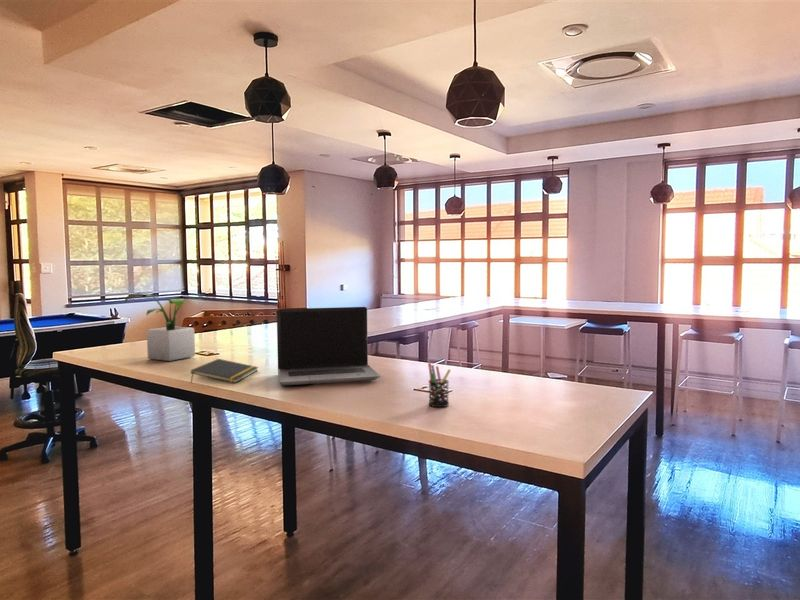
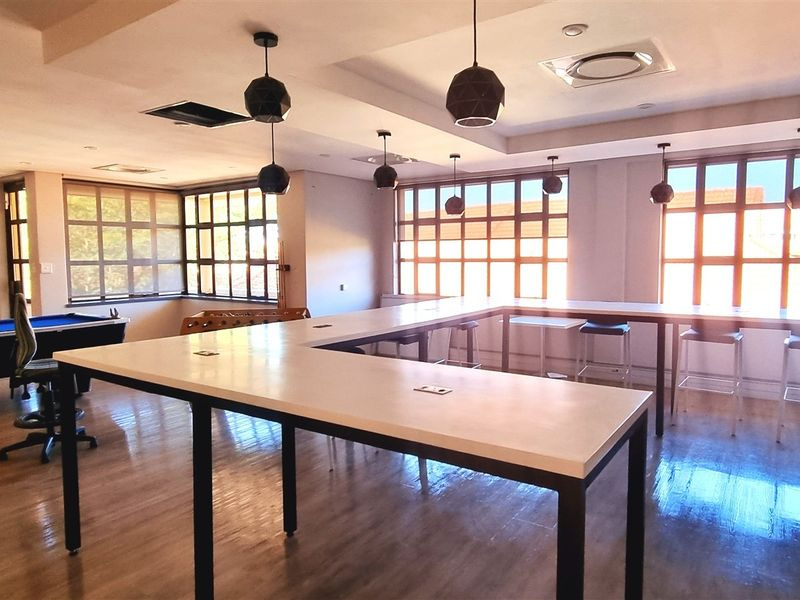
- pen holder (436, 384)
- potted plant (168, 324)
- laptop computer (326, 344)
- notepad (226, 370)
